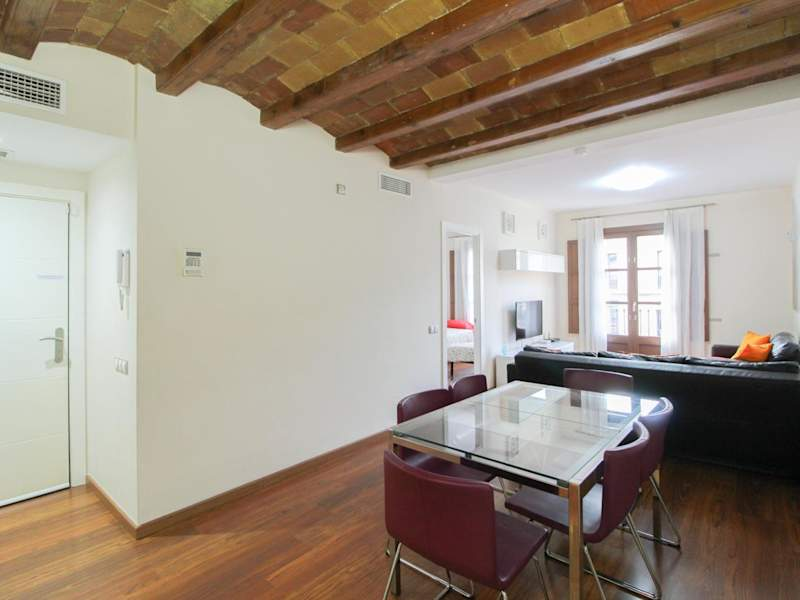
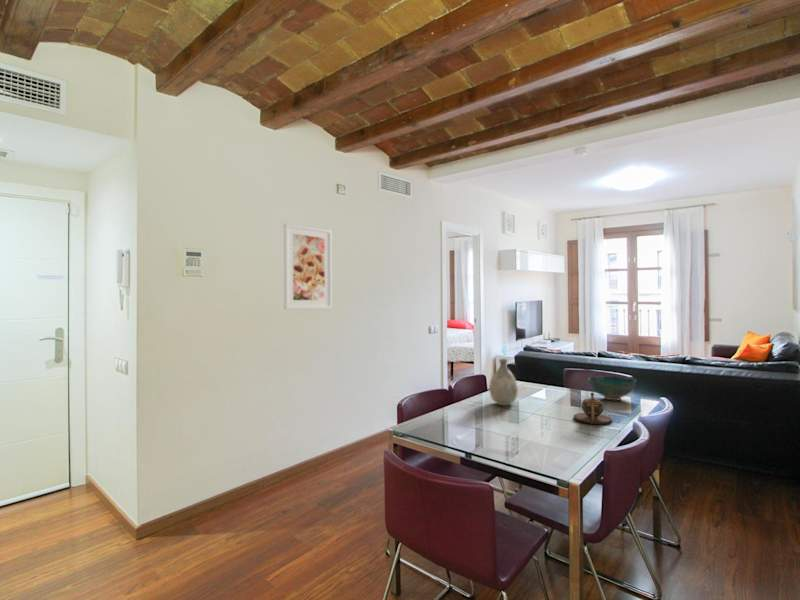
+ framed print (309, 268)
+ teapot (592, 405)
+ bowl (611, 388)
+ vase (503, 381)
